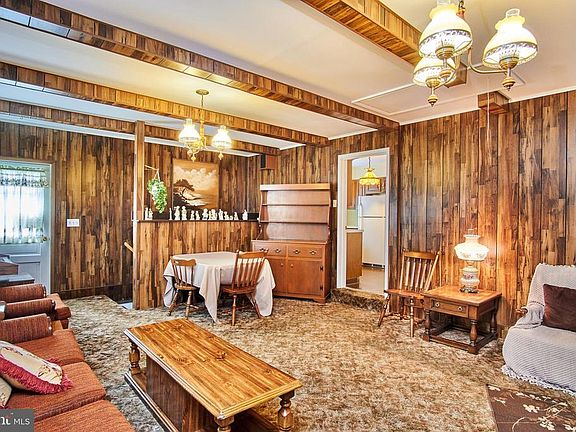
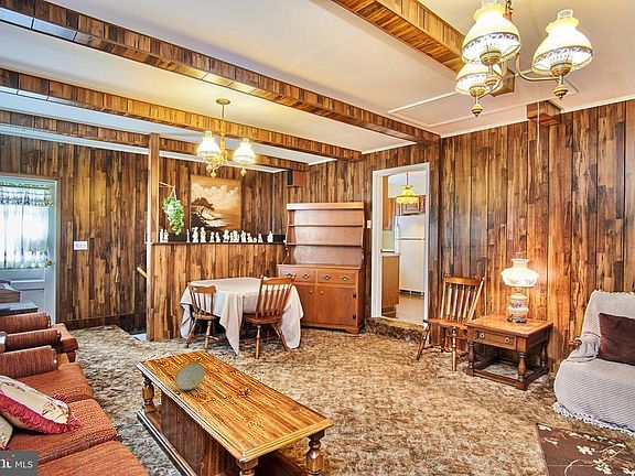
+ decorative bowl (190, 376)
